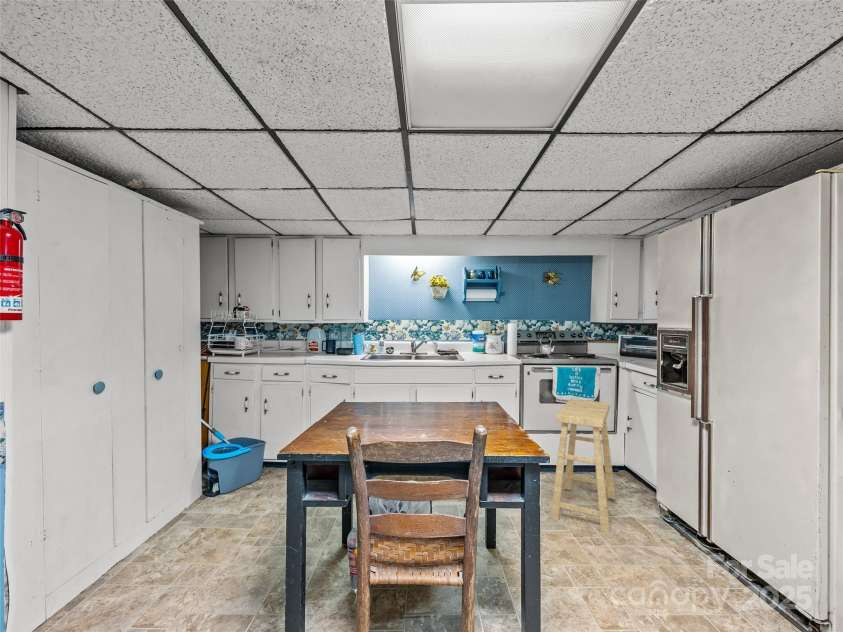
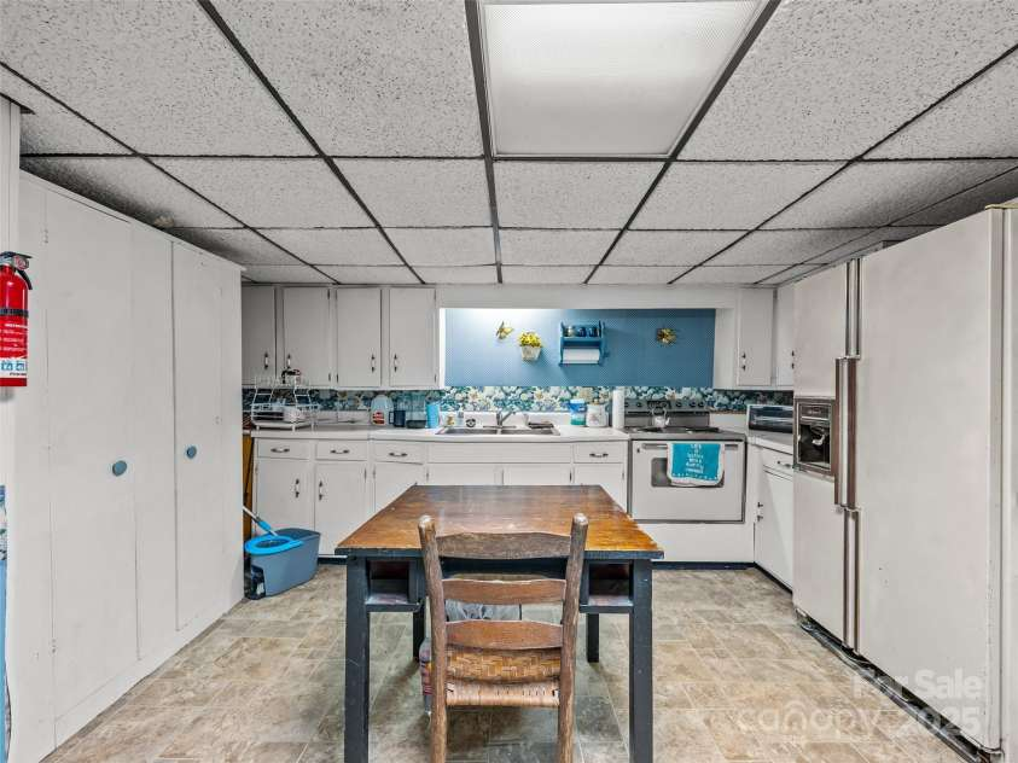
- stool (584, 458)
